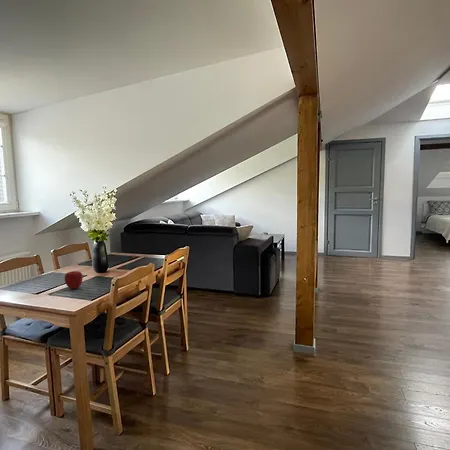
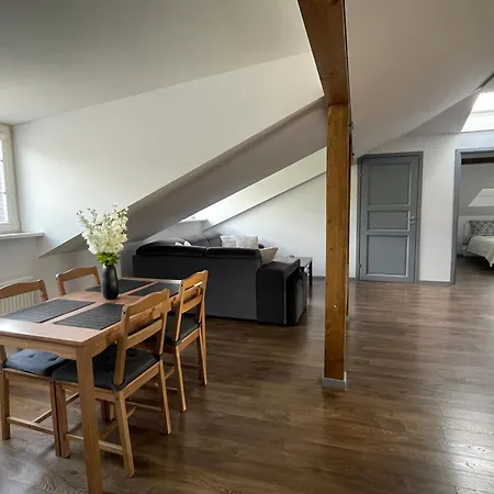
- apple (73, 279)
